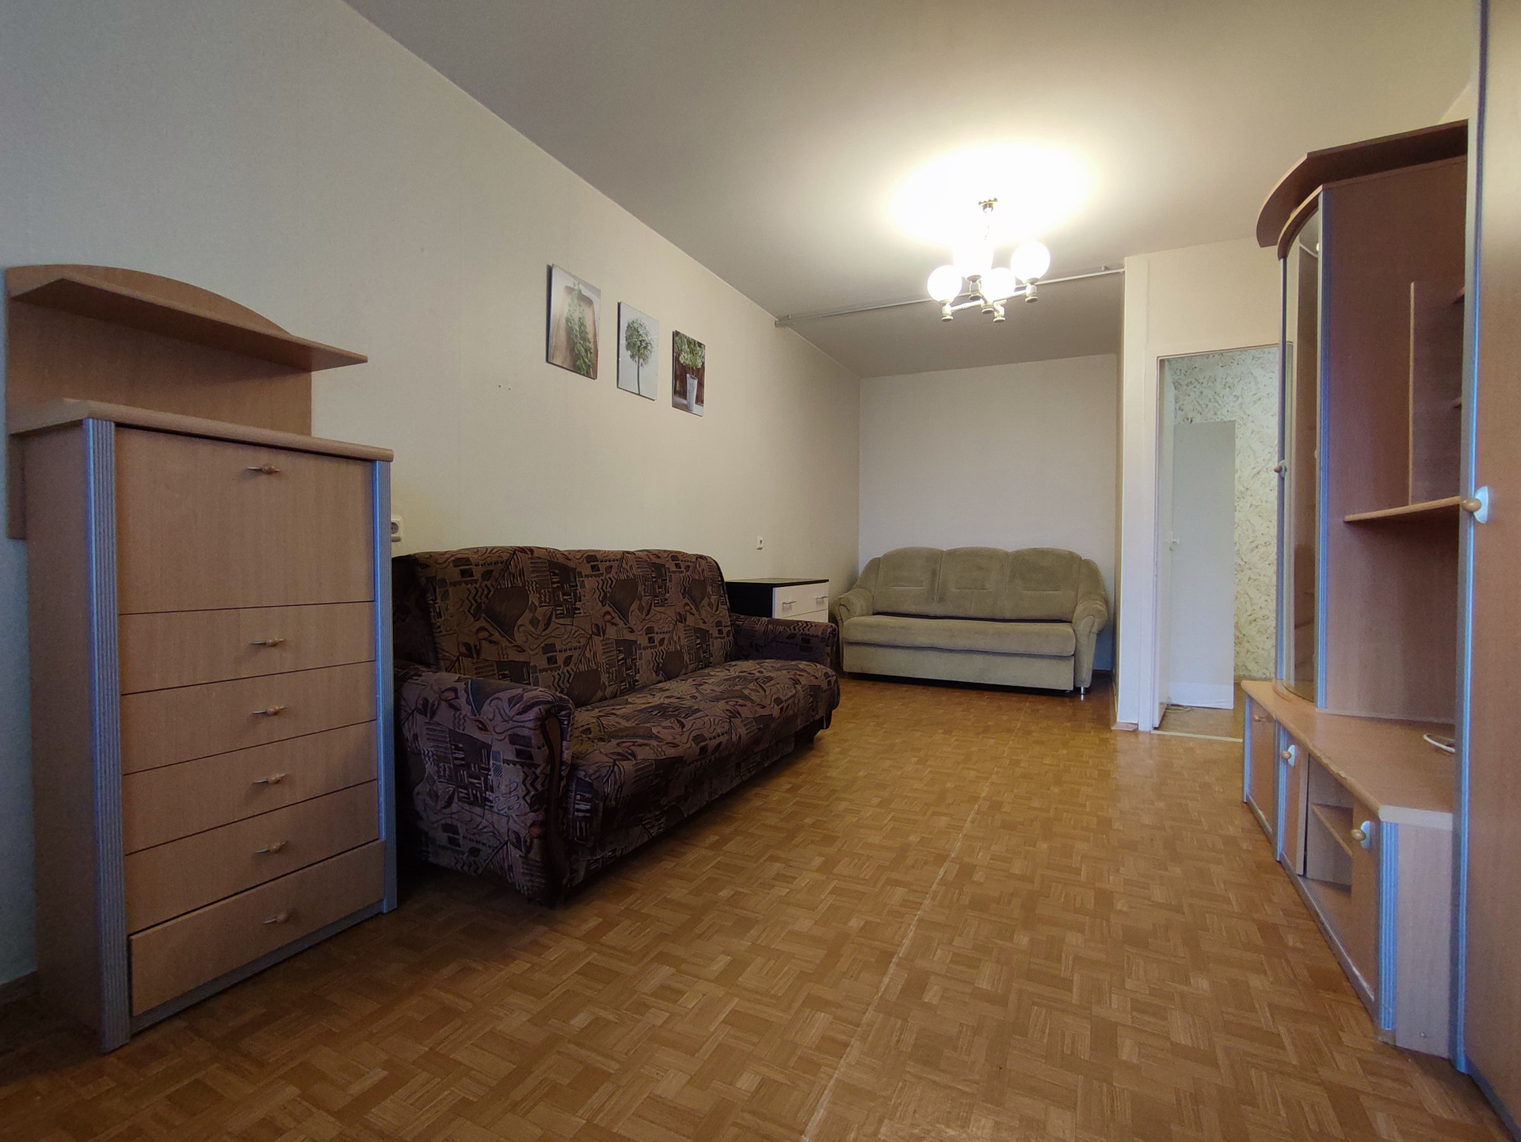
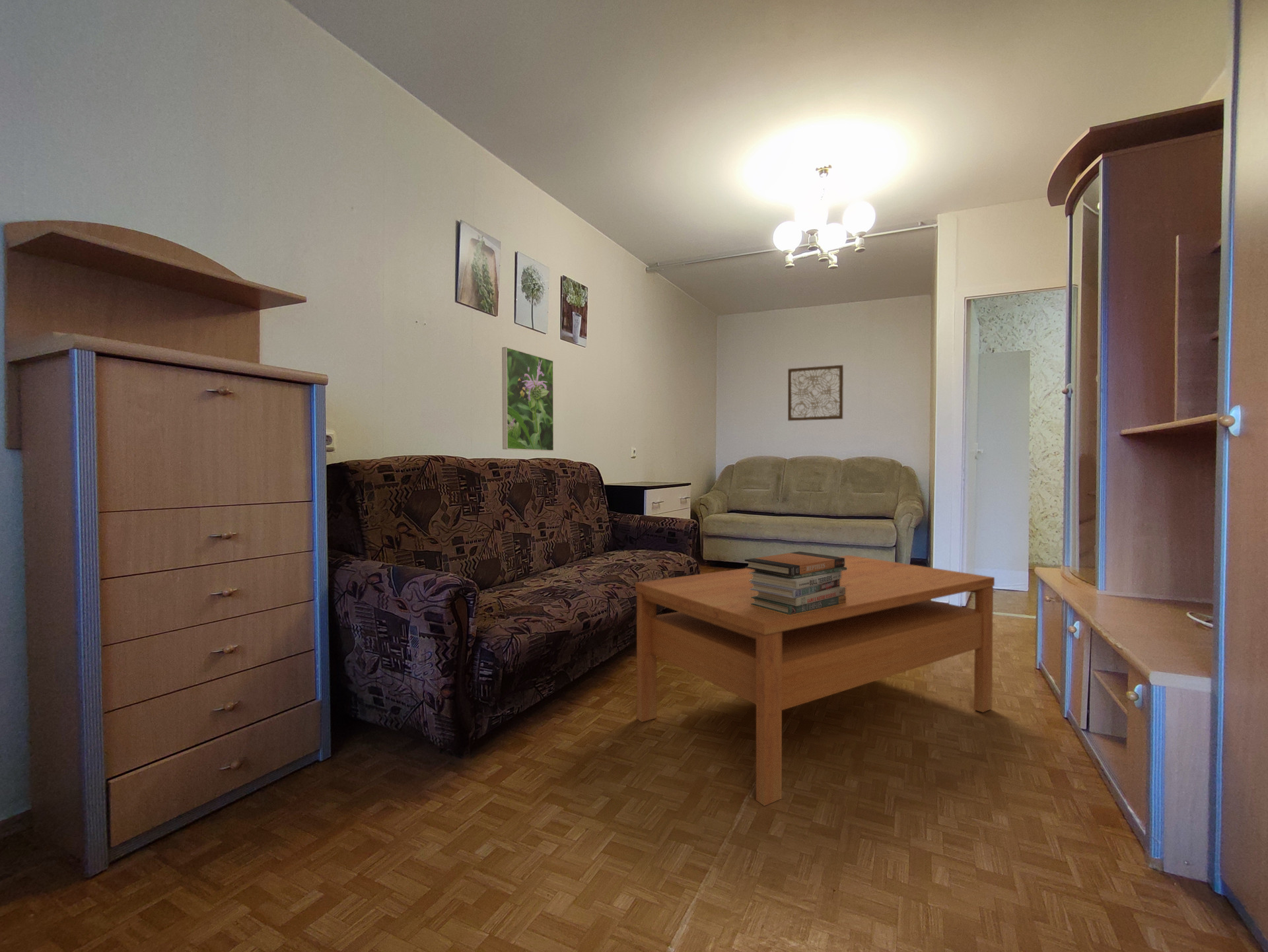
+ book stack (796, 580)
+ wall art (813, 394)
+ coffee table (818, 646)
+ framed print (529, 402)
